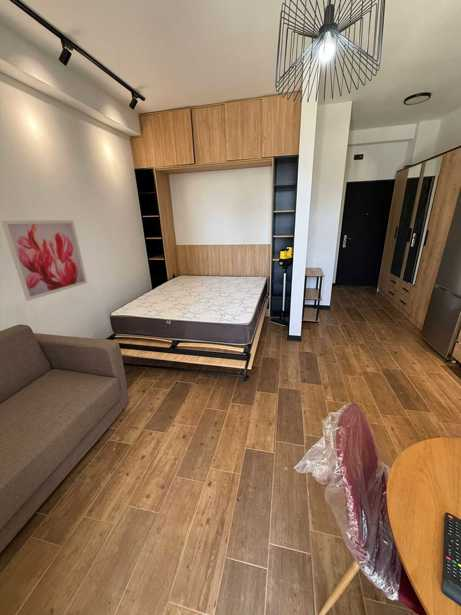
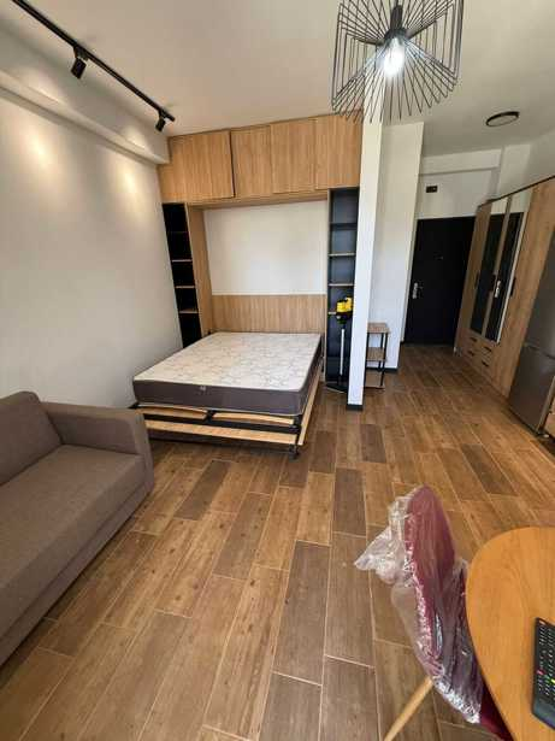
- wall art (51, 257)
